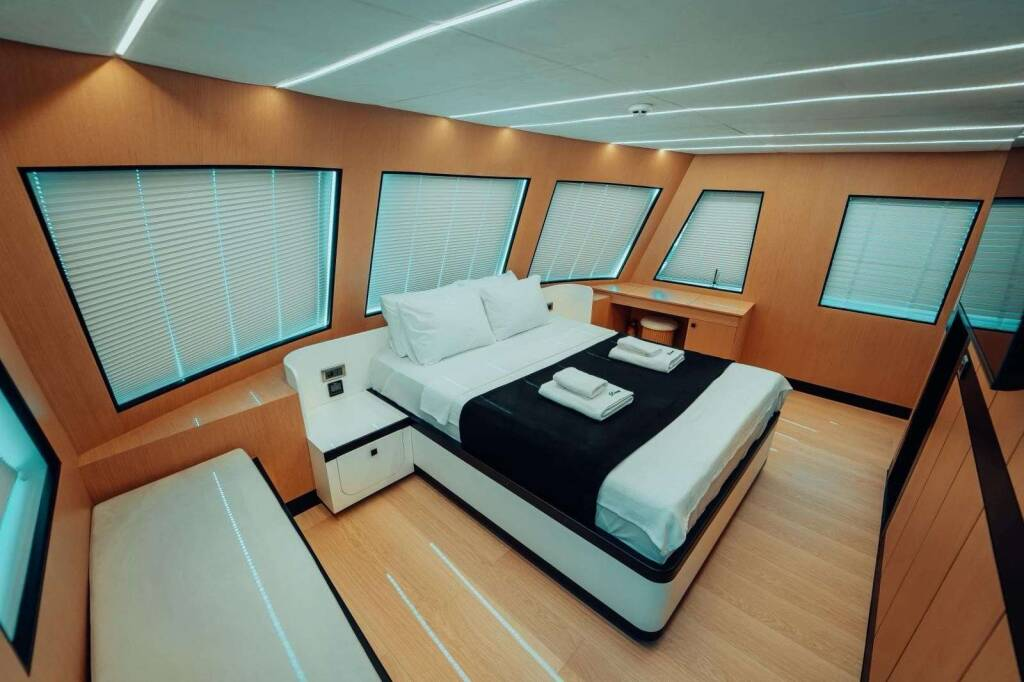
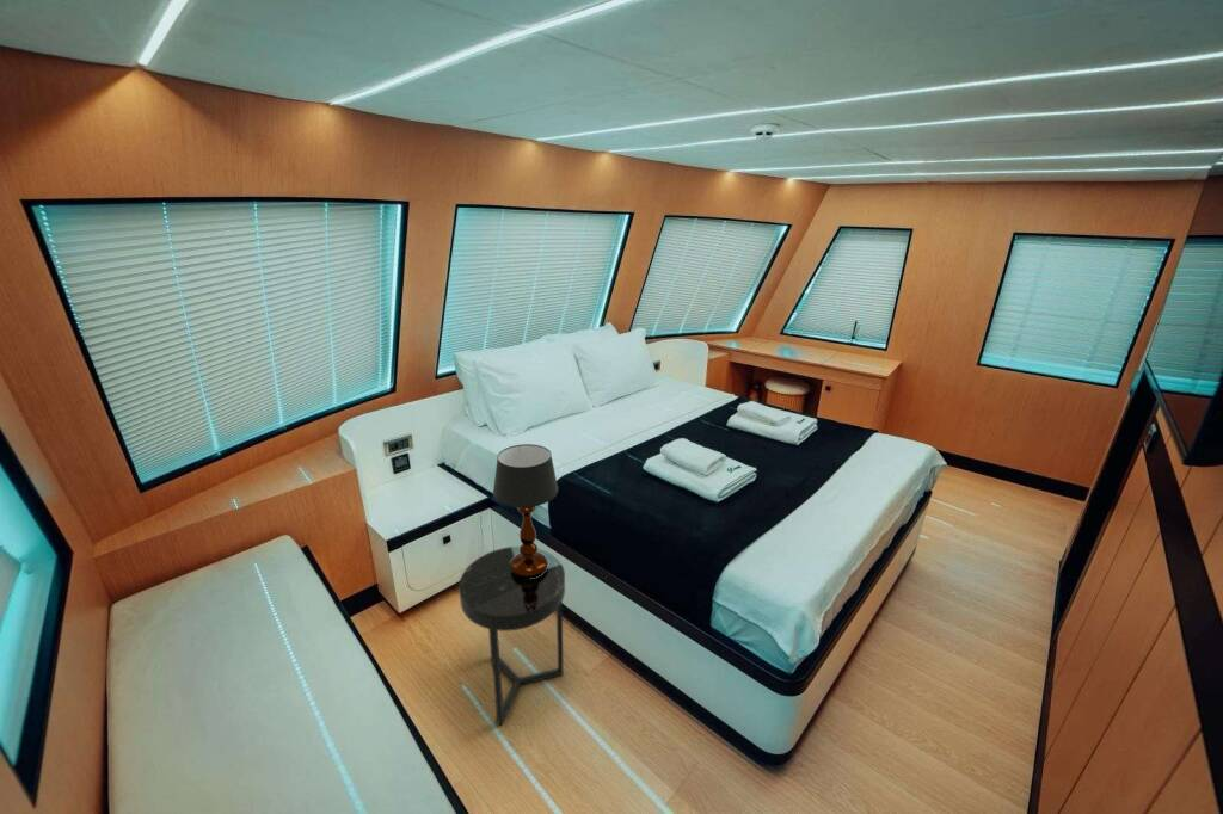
+ table lamp (527, 513)
+ side table (516, 629)
